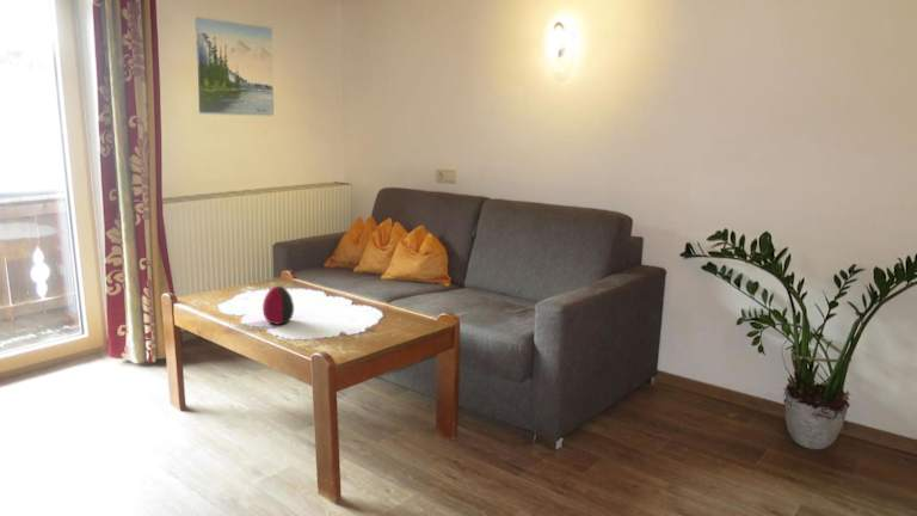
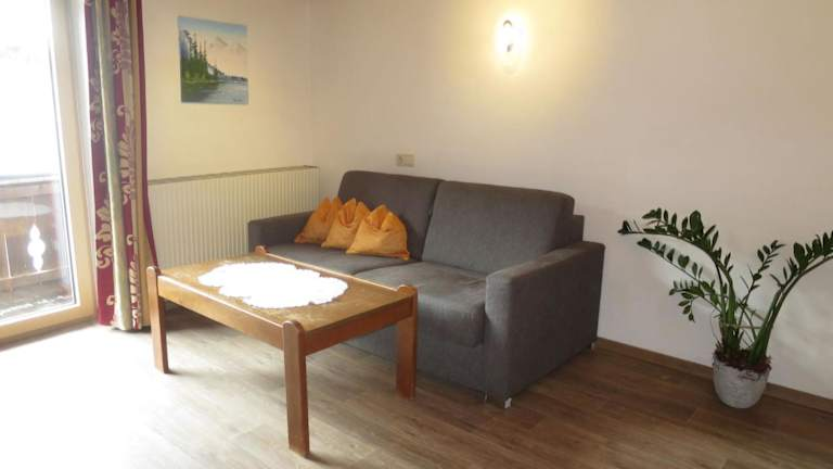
- decorative egg (278, 303)
